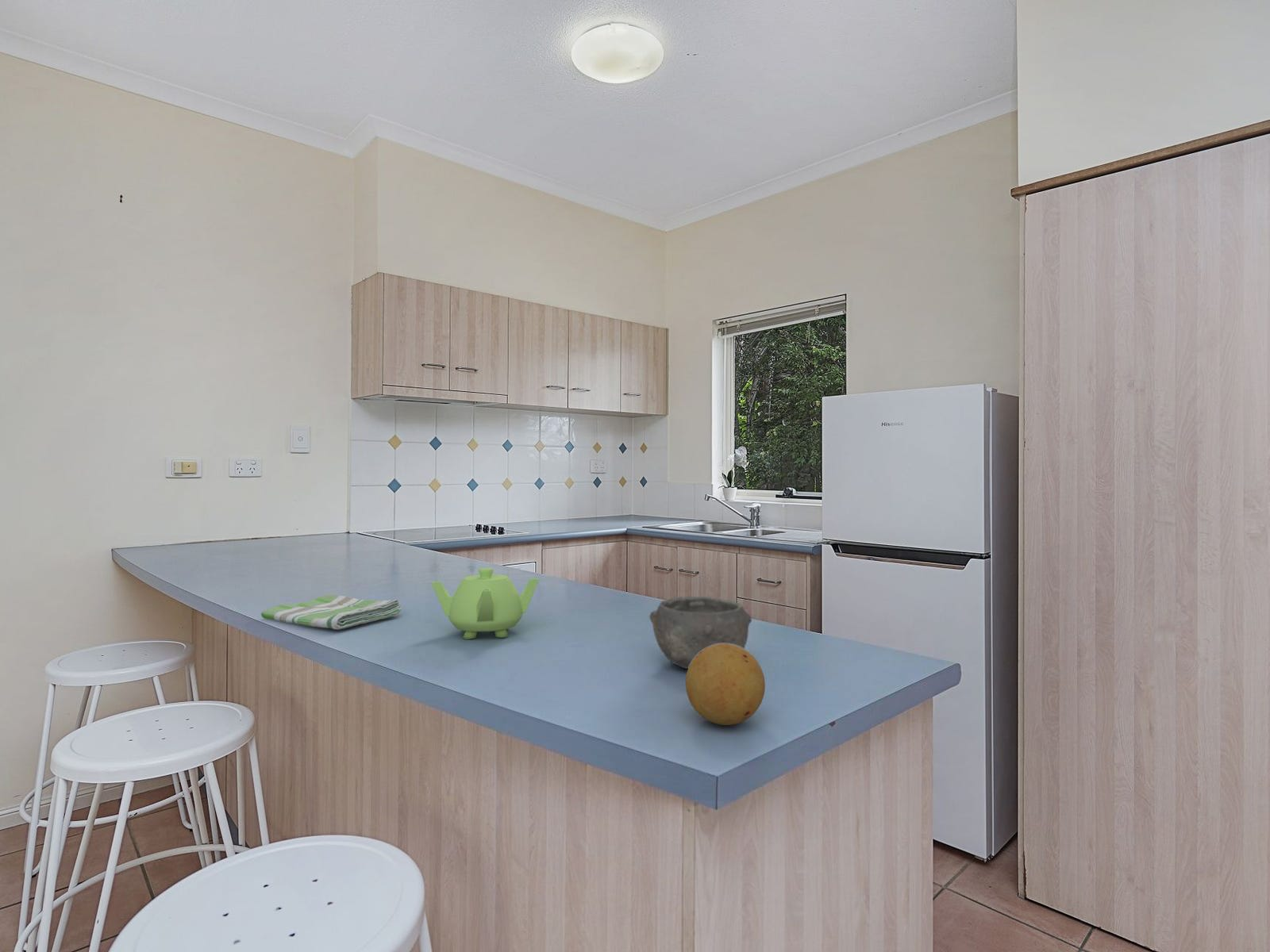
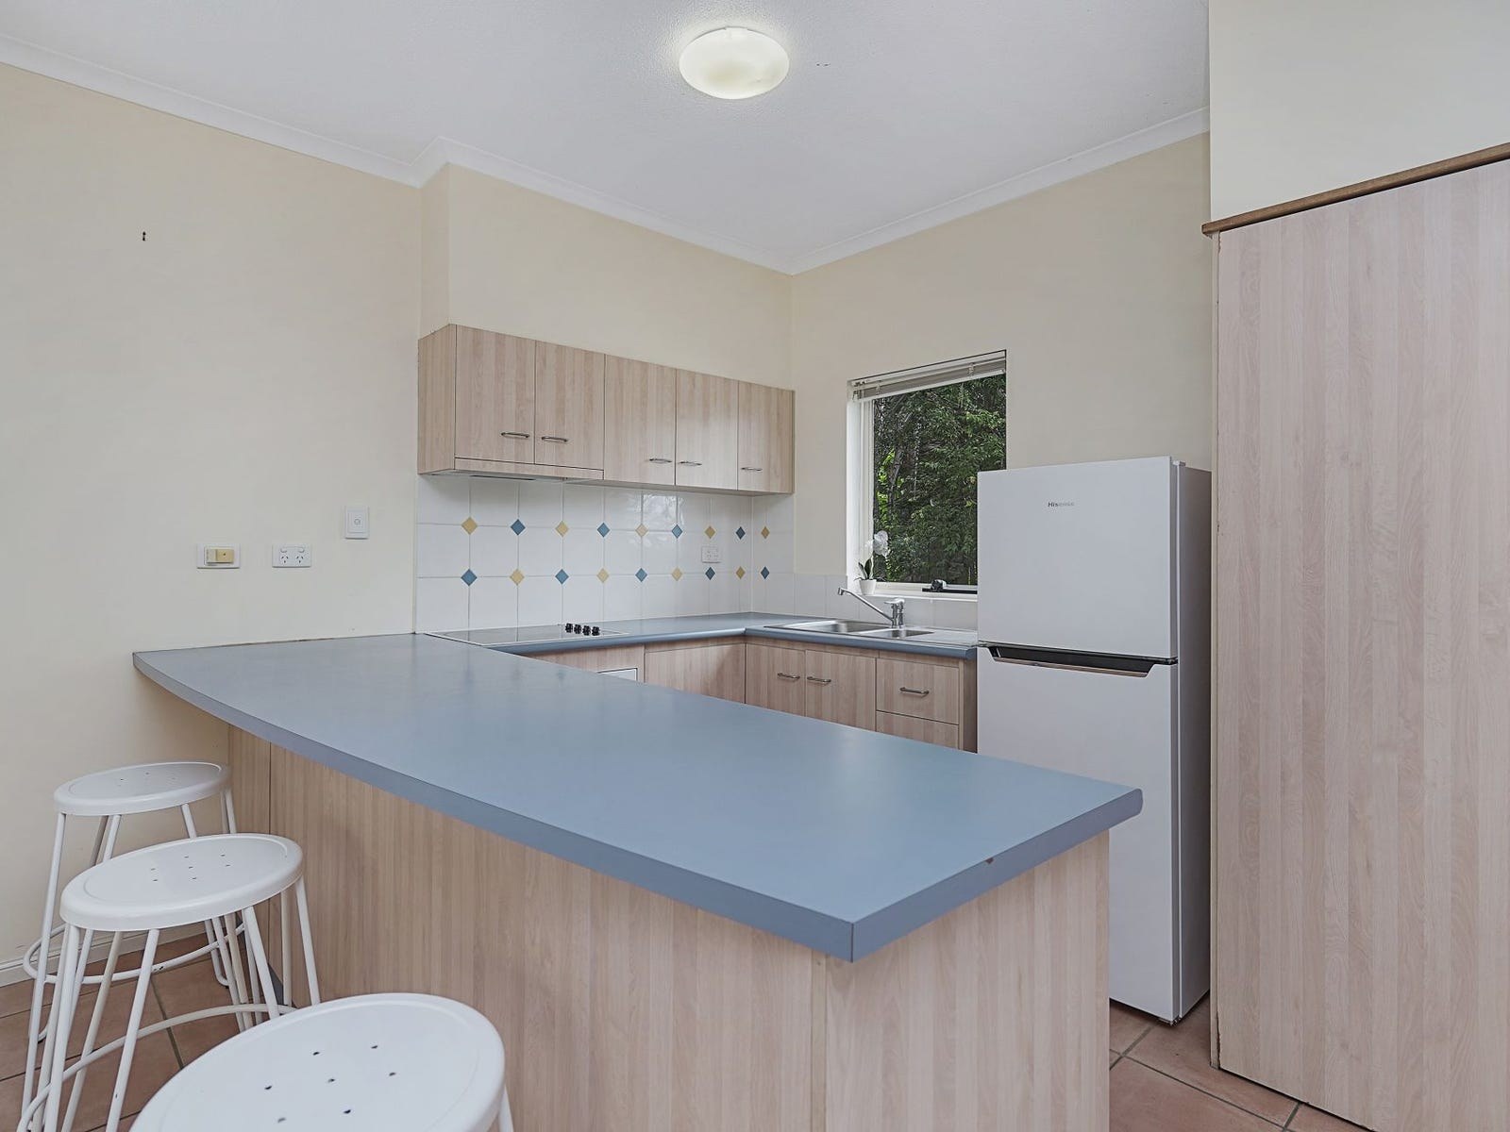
- fruit (725, 683)
- dish towel (332, 608)
- bowl (700, 633)
- teapot (486, 601)
